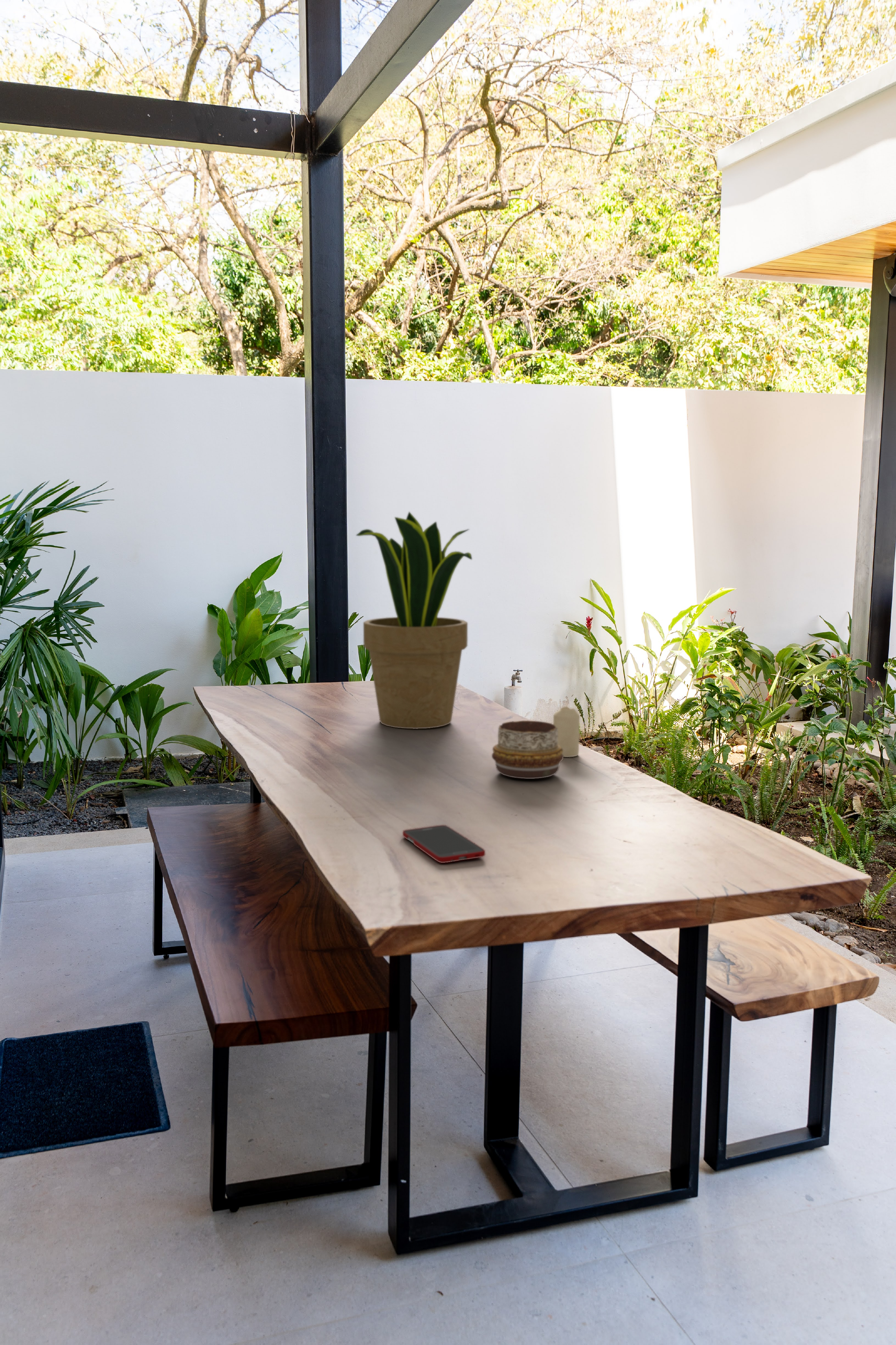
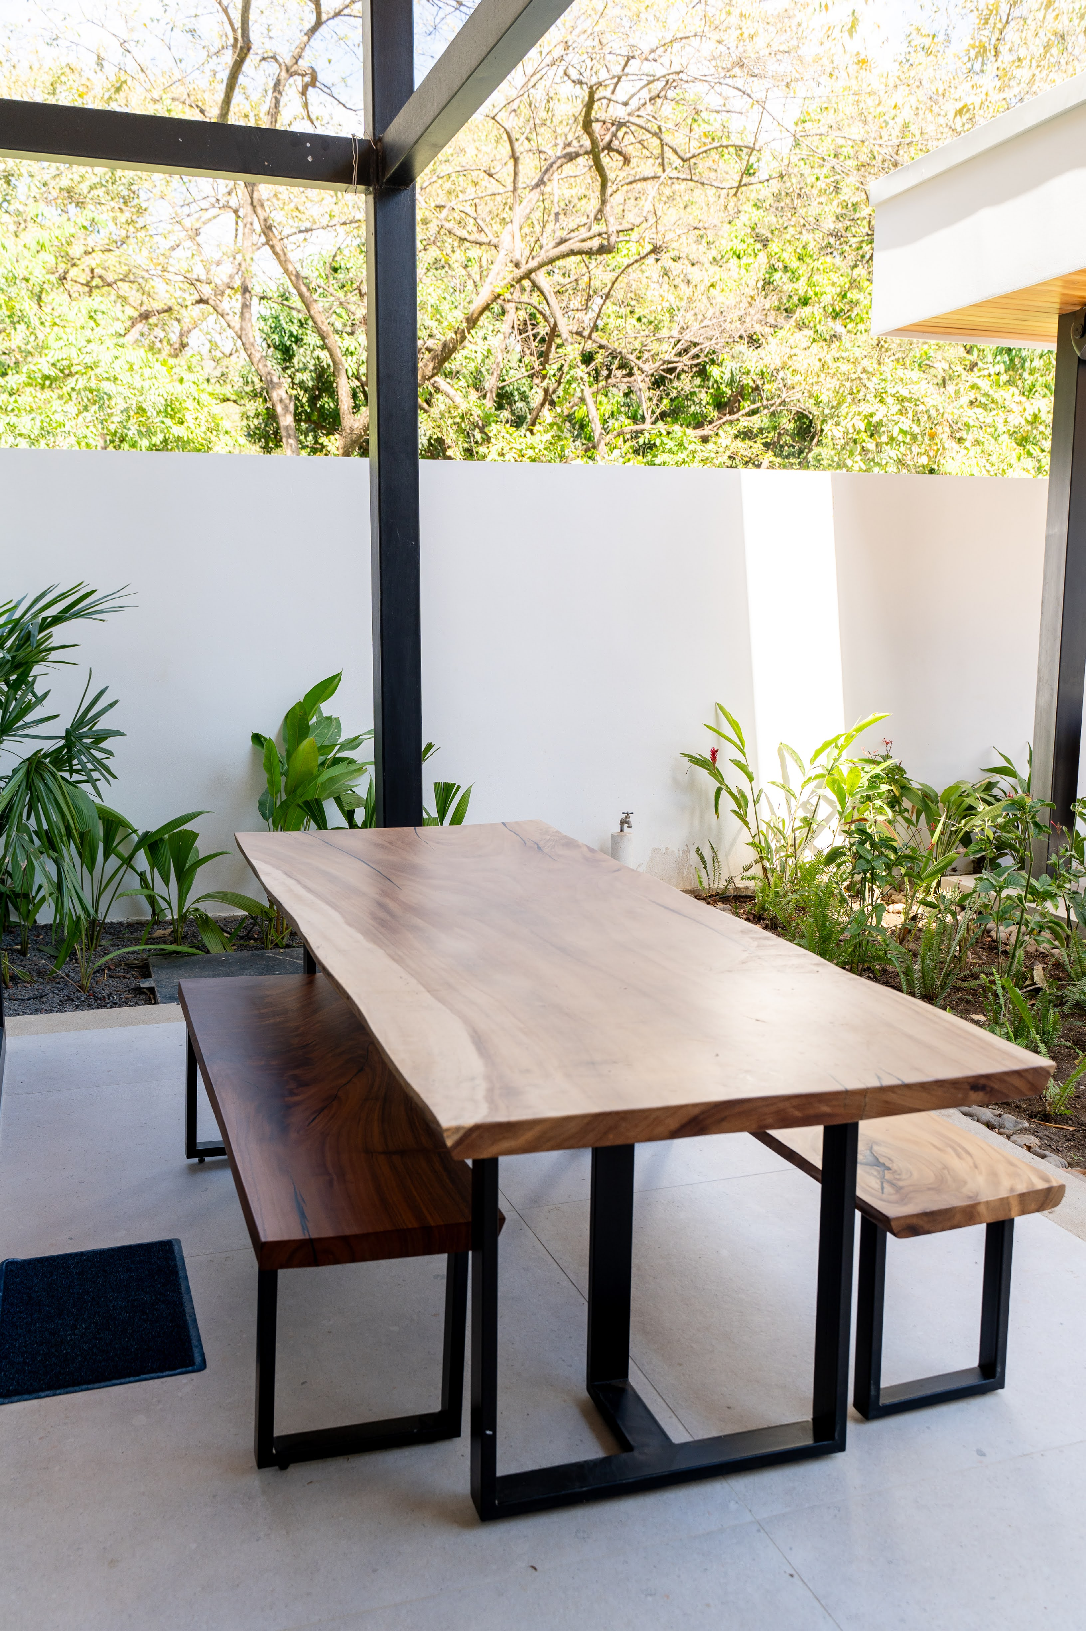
- candle (566, 731)
- decorative bowl (527, 750)
- potted plant (419, 619)
- cell phone (442, 843)
